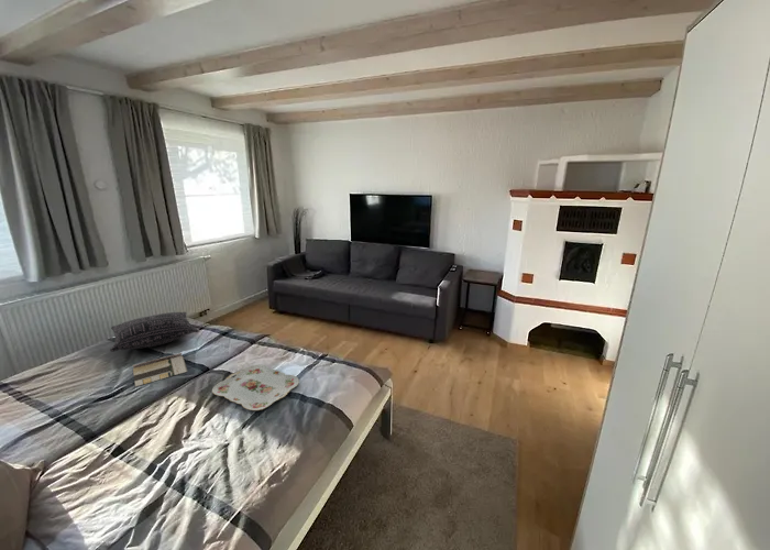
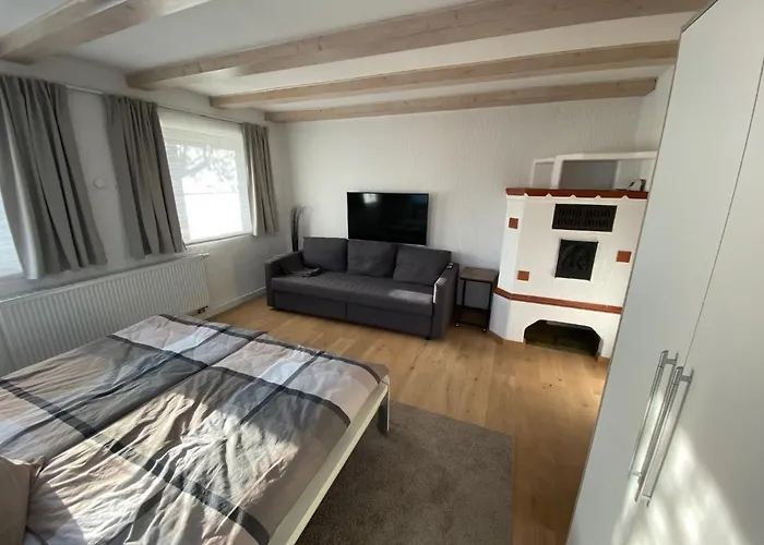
- brochure (158, 364)
- serving tray (256, 385)
- pillow (153, 329)
